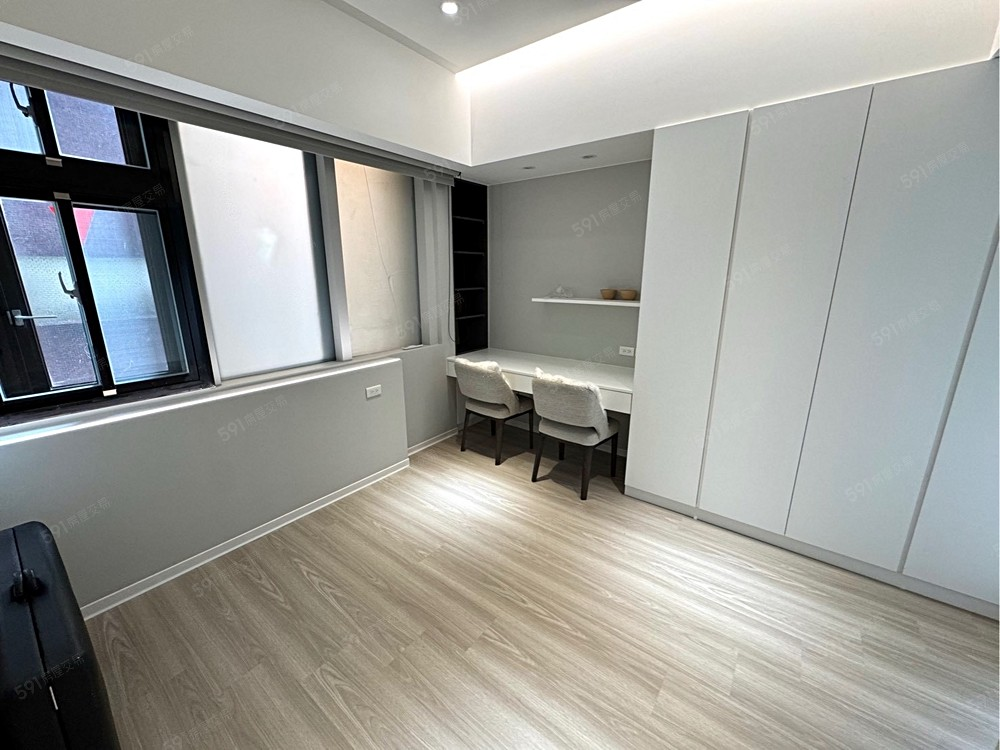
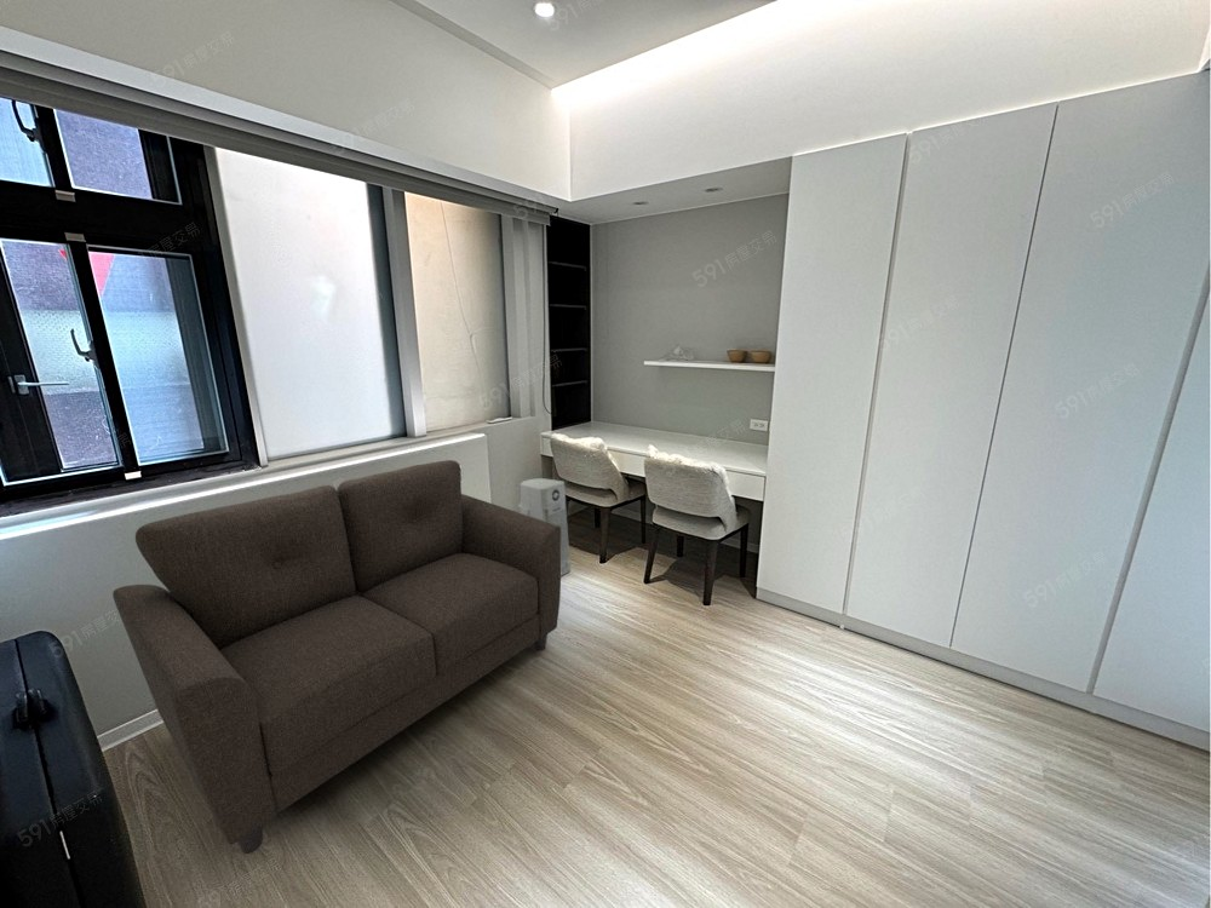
+ air purifier (545, 521)
+ sofa (377, 594)
